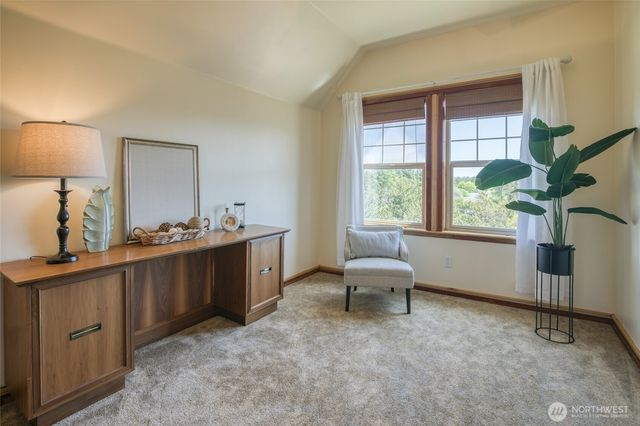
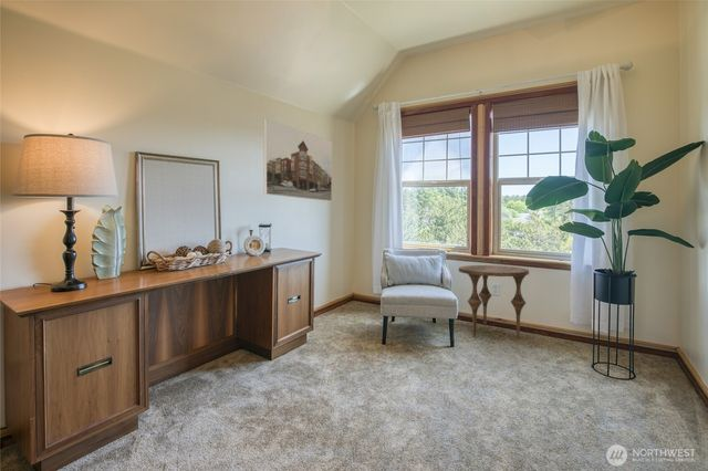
+ side table (488, 300)
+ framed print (301, 164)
